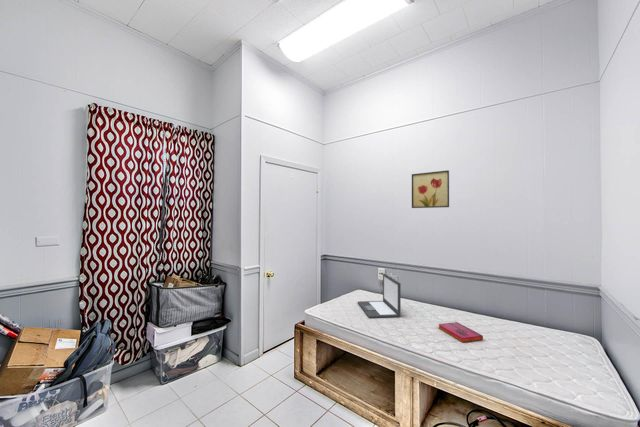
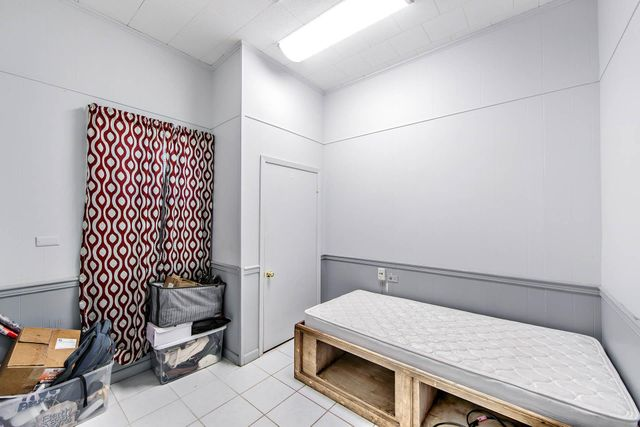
- hardback book (459, 331)
- laptop (383, 293)
- wall art (429, 190)
